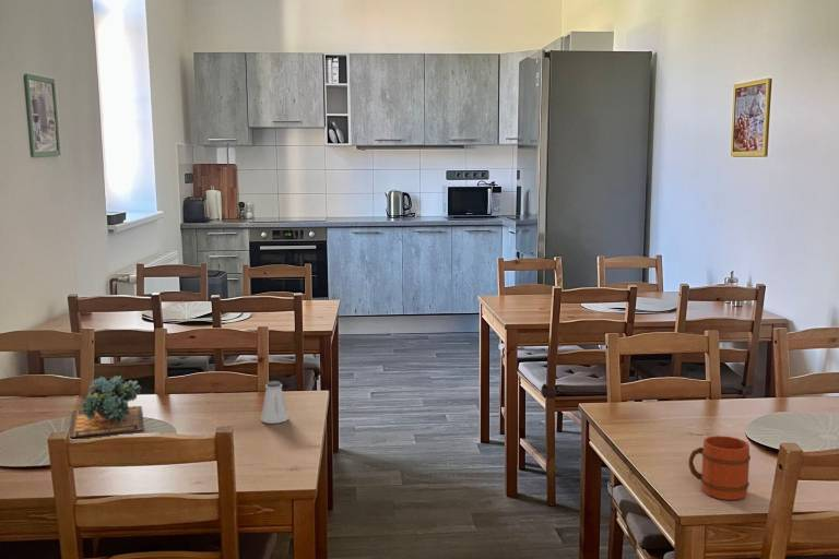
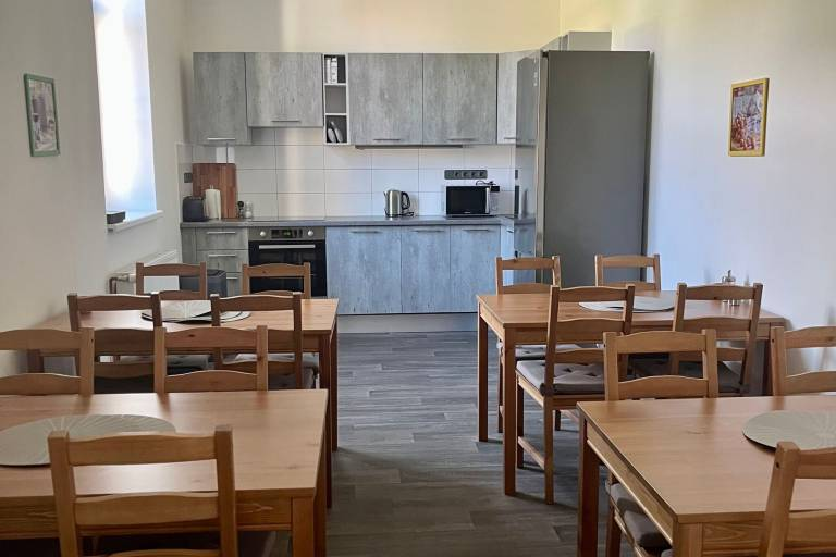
- mug (718, 465)
- saltshaker (274, 401)
- succulent plant (104, 399)
